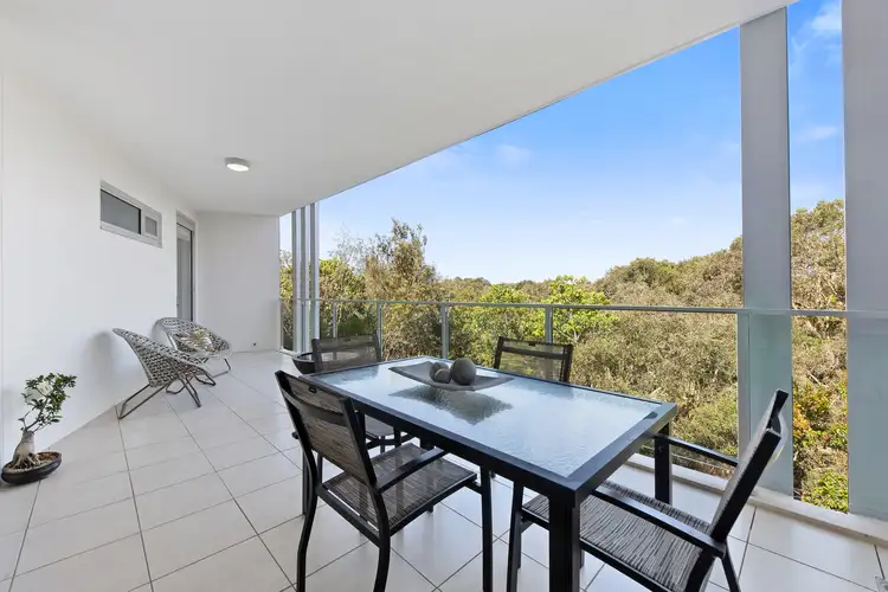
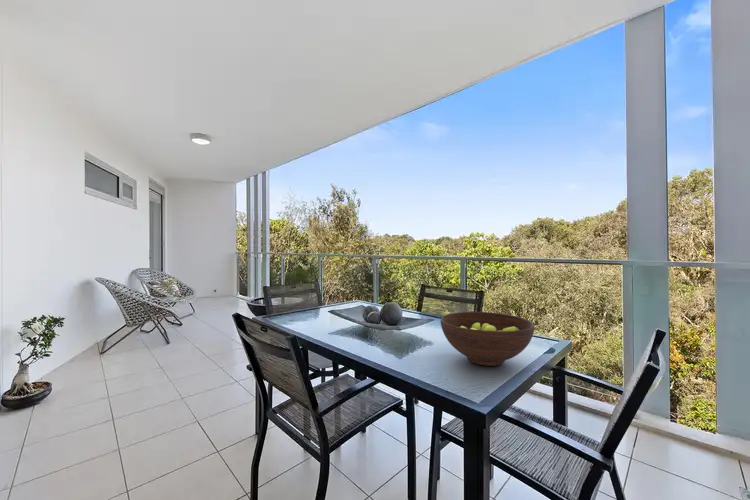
+ fruit bowl (485, 340)
